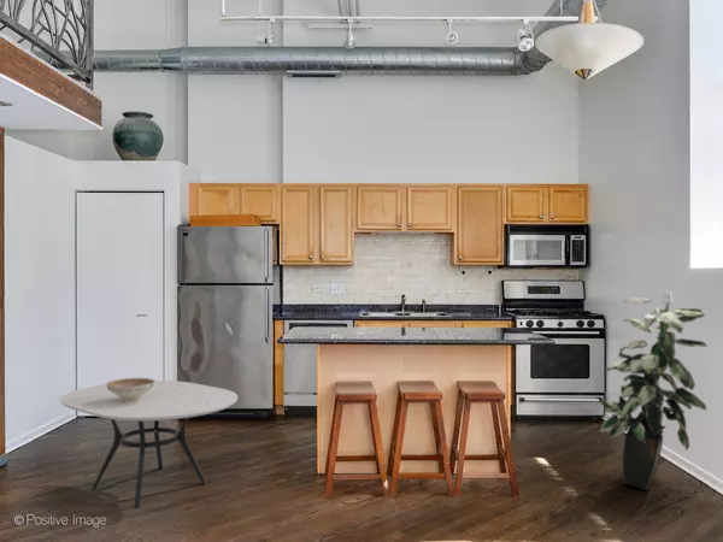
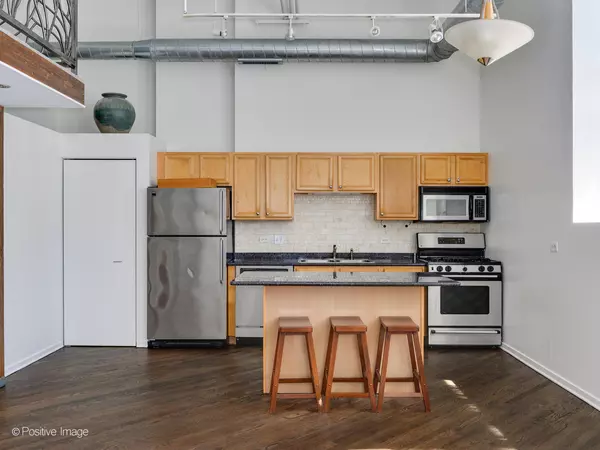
- decorative bowl (130, 390)
- dining table (149, 442)
- indoor plant (648, 391)
